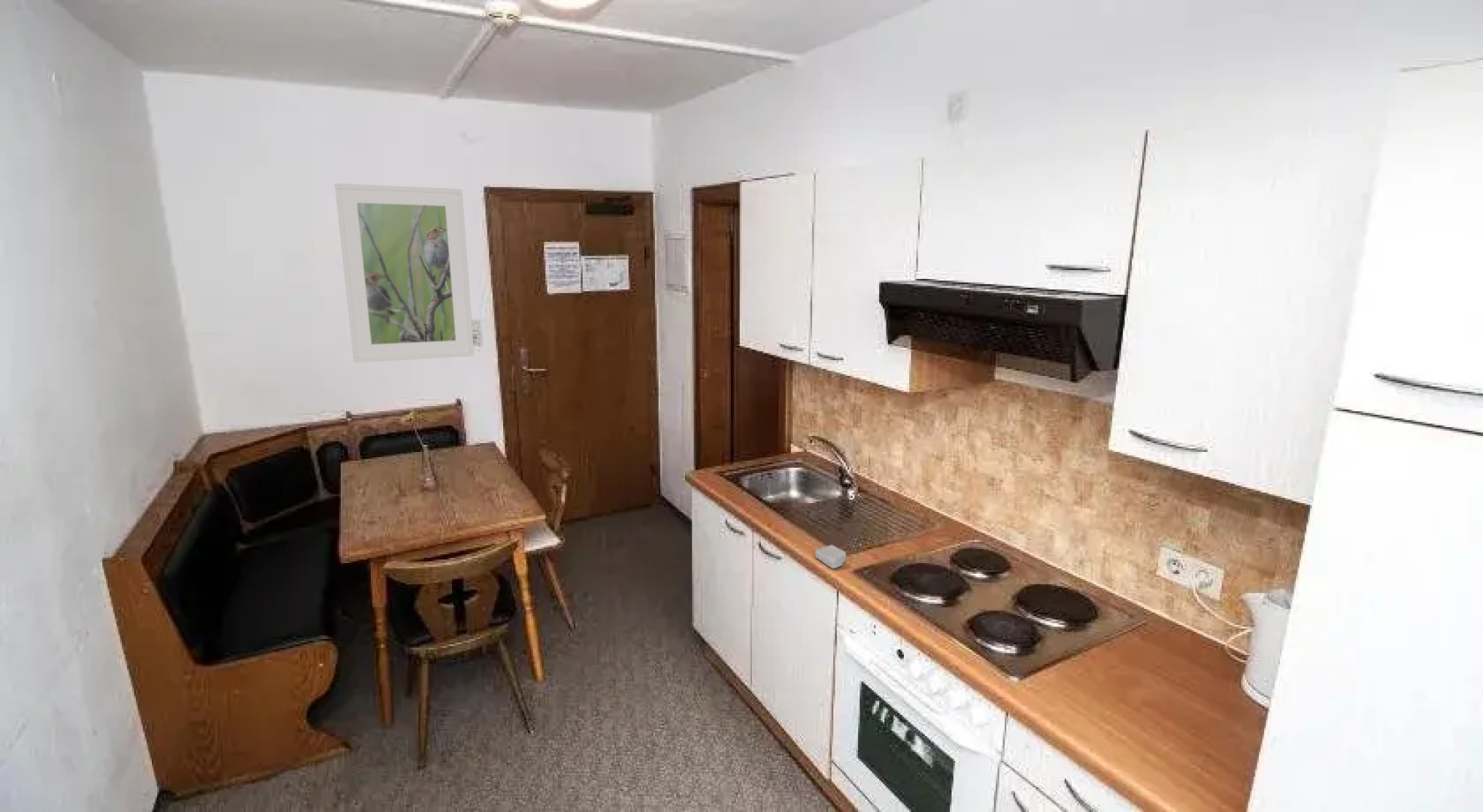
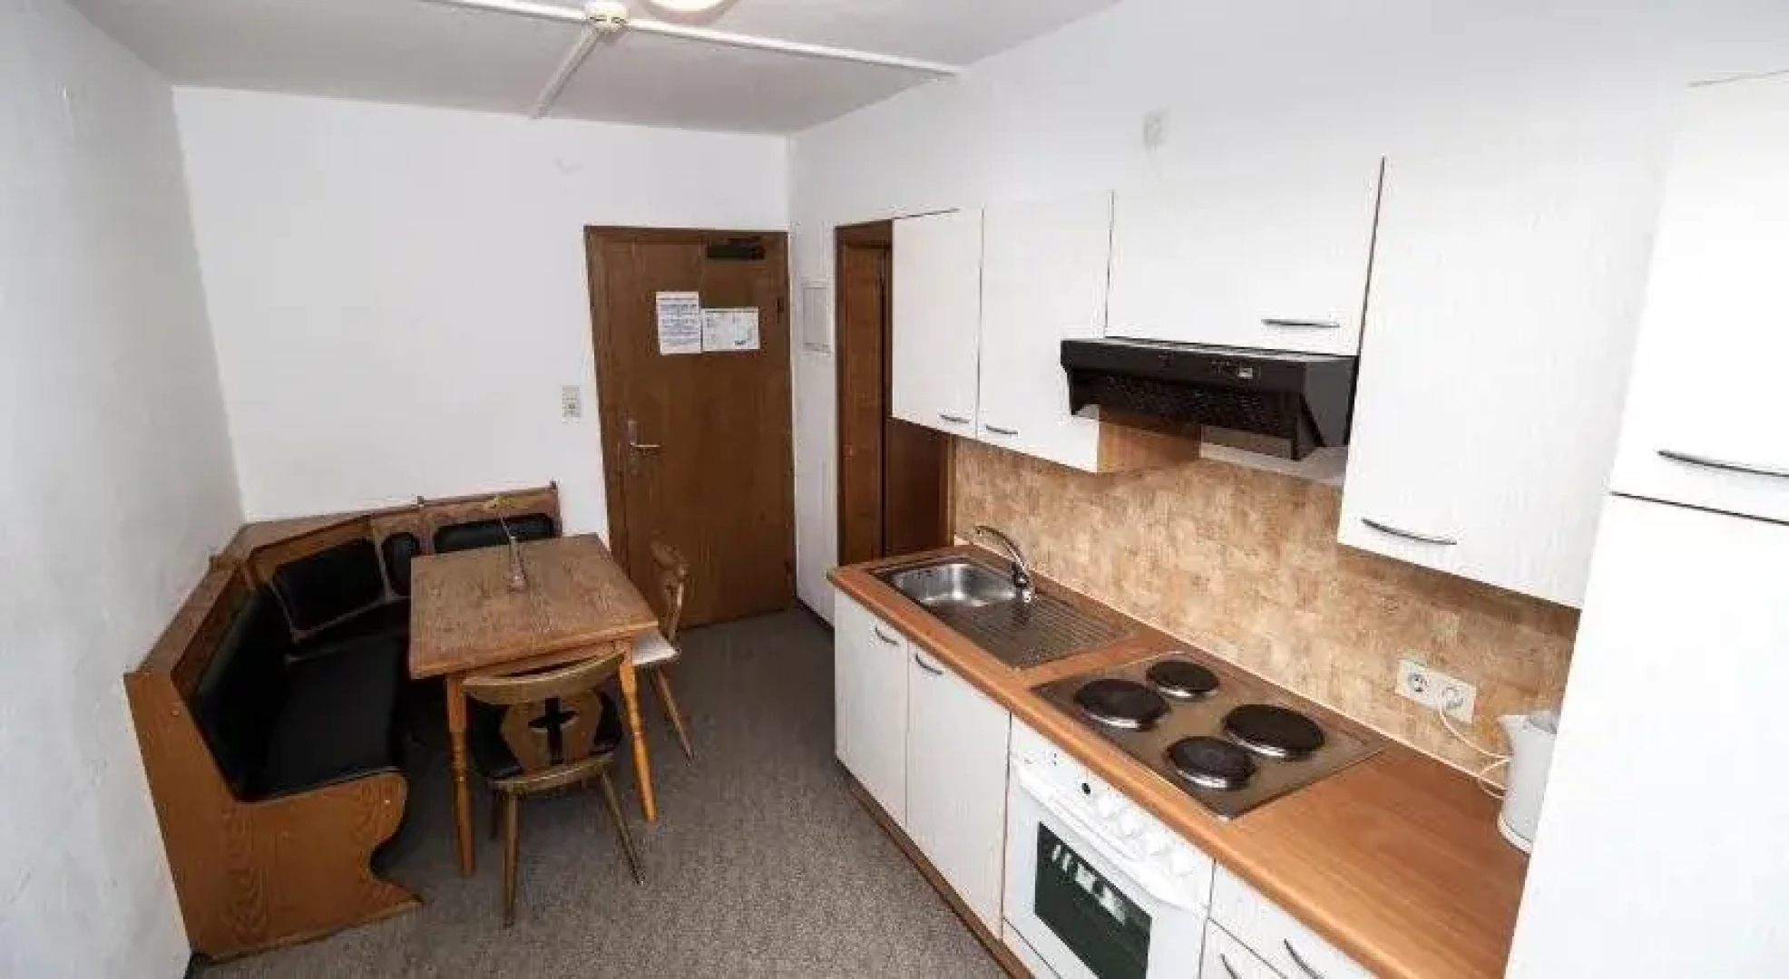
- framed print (408, 274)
- soap bar (830, 555)
